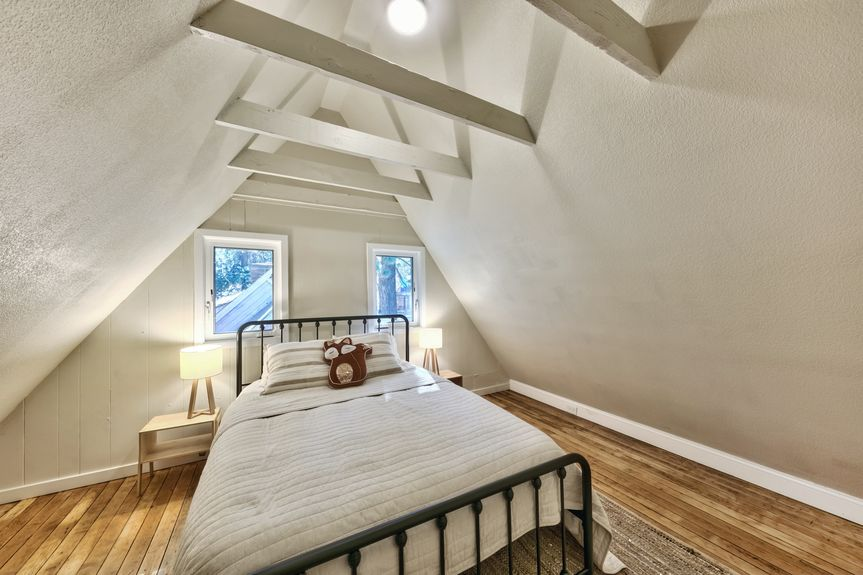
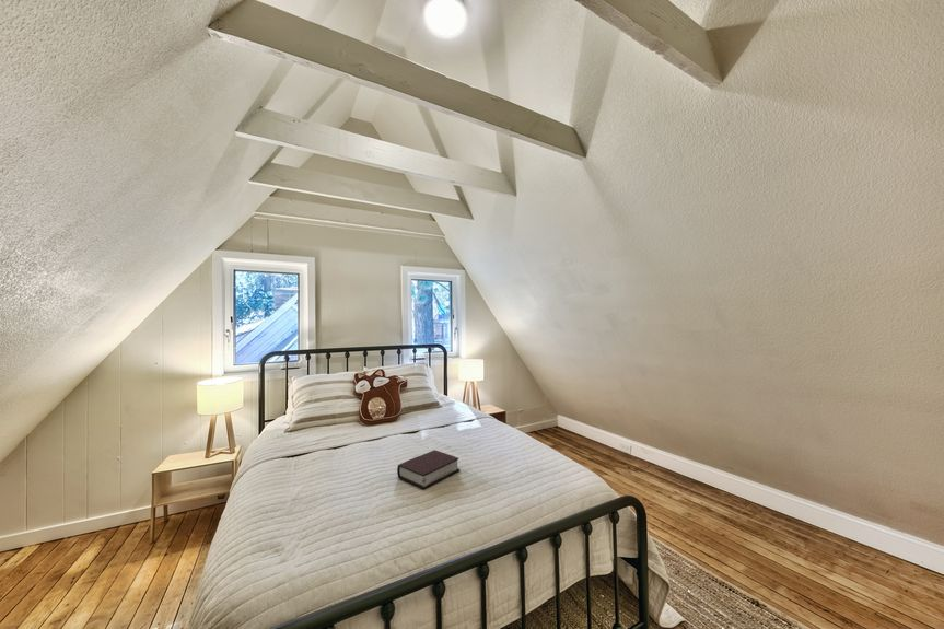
+ bible (429, 467)
